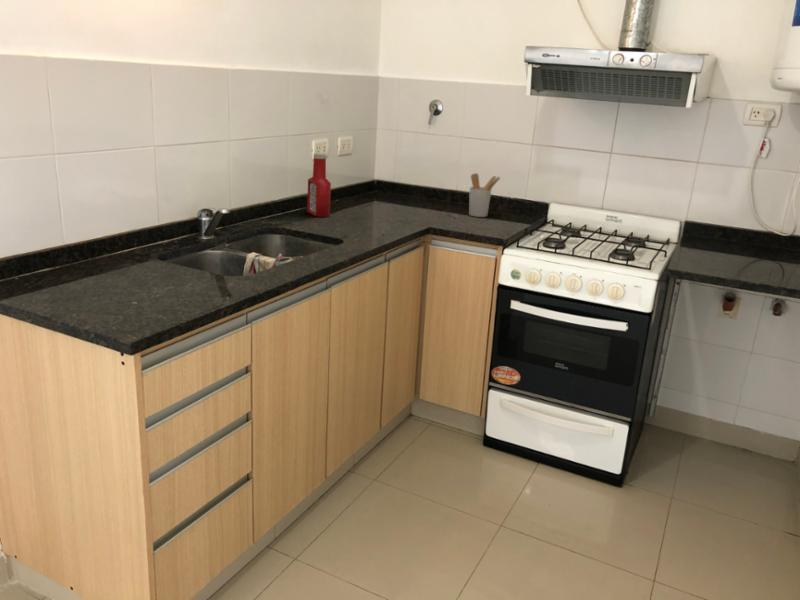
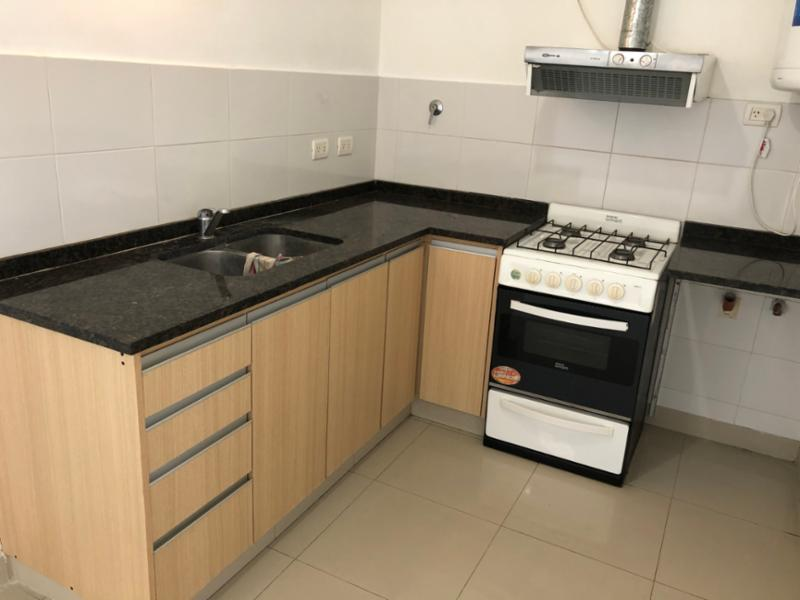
- utensil holder (484, 195)
- soap bottle (319, 184)
